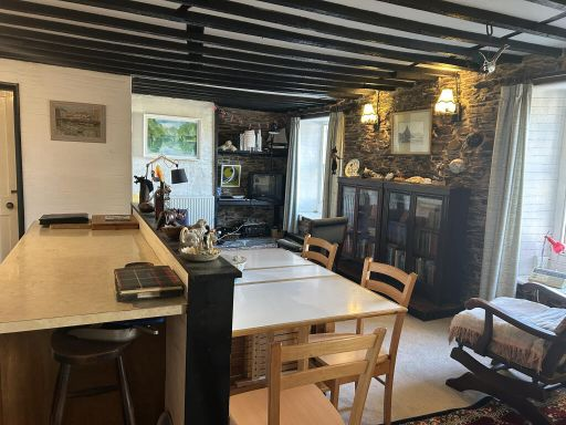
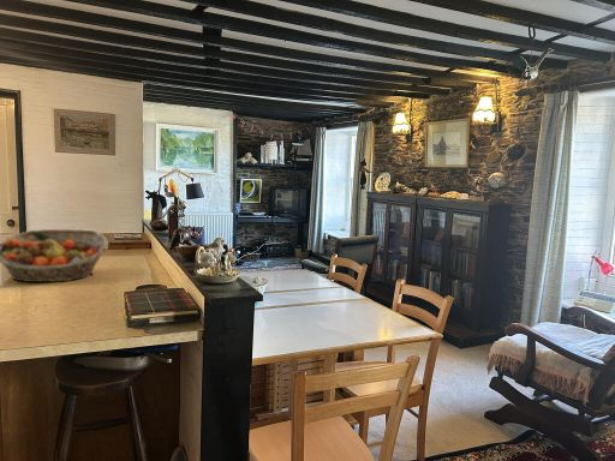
+ fruit basket (54, 255)
